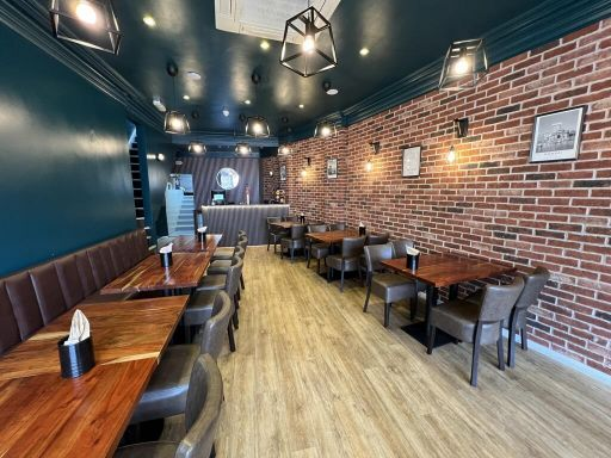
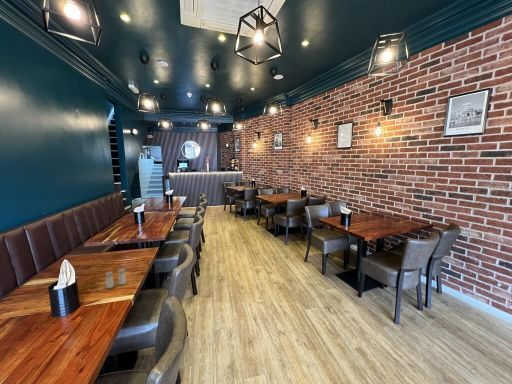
+ salt and pepper shaker (118, 277)
